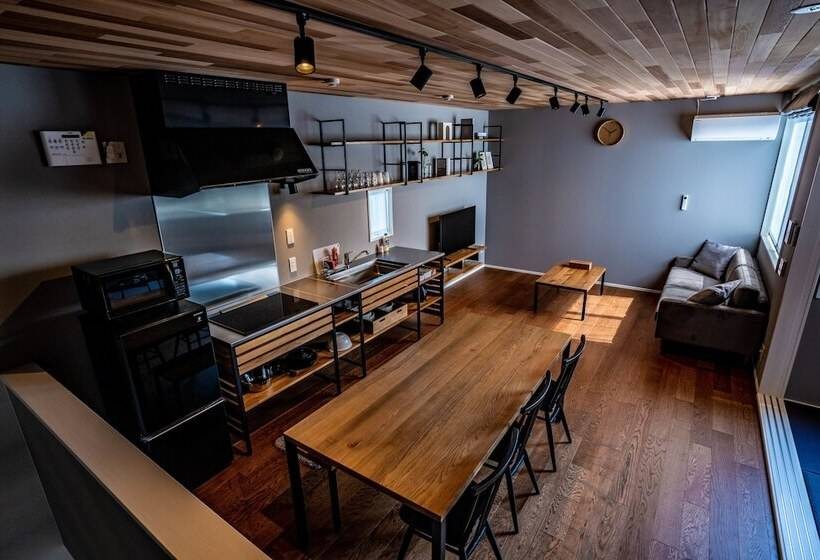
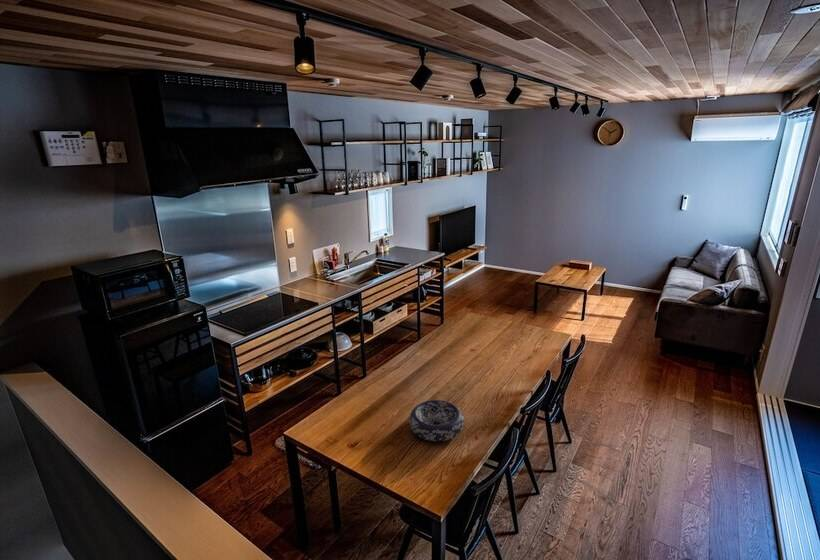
+ decorative bowl (436, 420)
